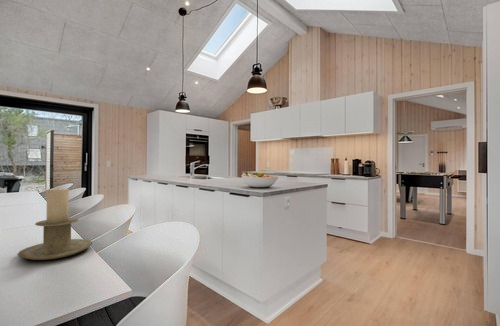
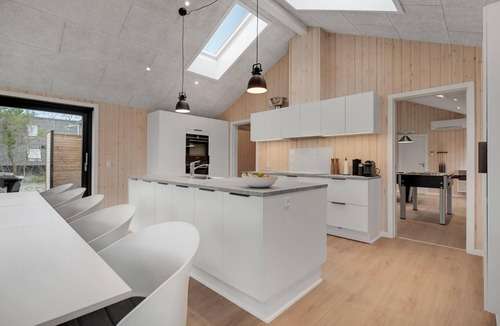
- candle holder (57, 220)
